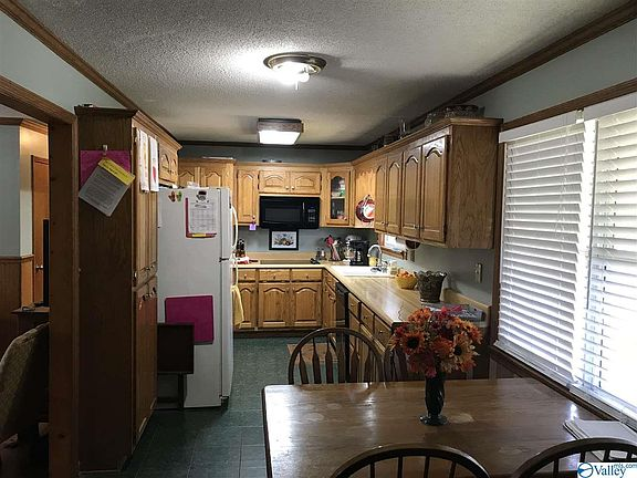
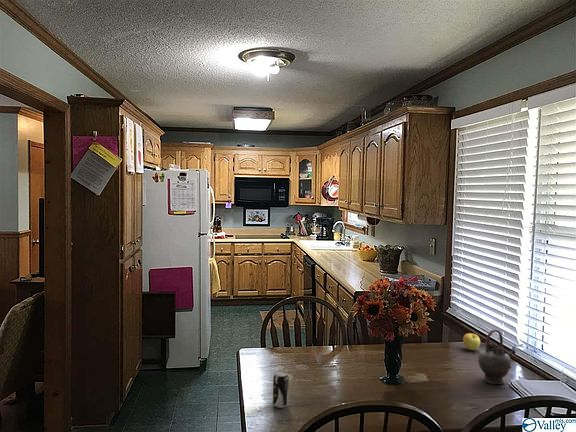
+ teapot (497, 355)
+ beverage can (280, 389)
+ apple (471, 341)
